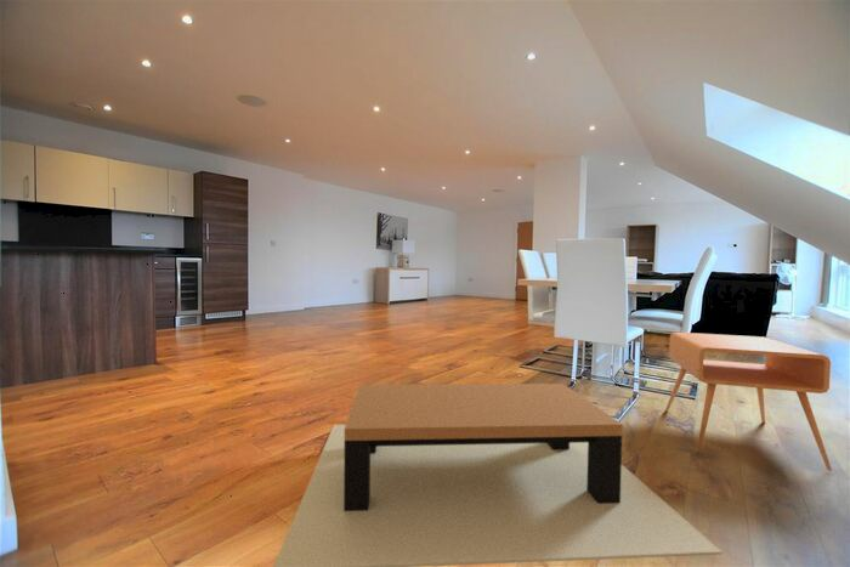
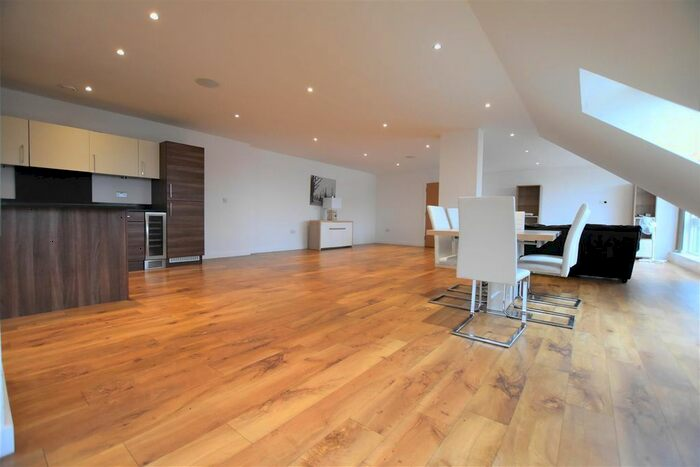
- side table (736, 385)
- coffee table (472, 437)
